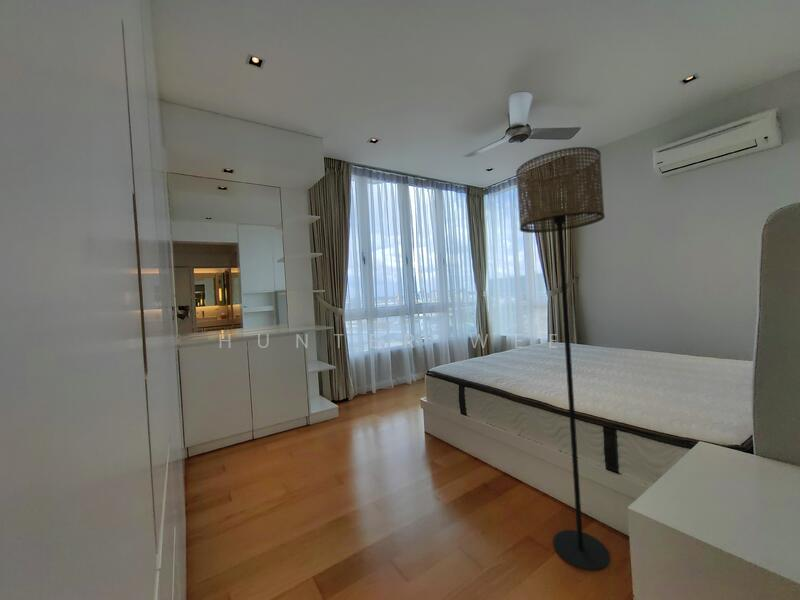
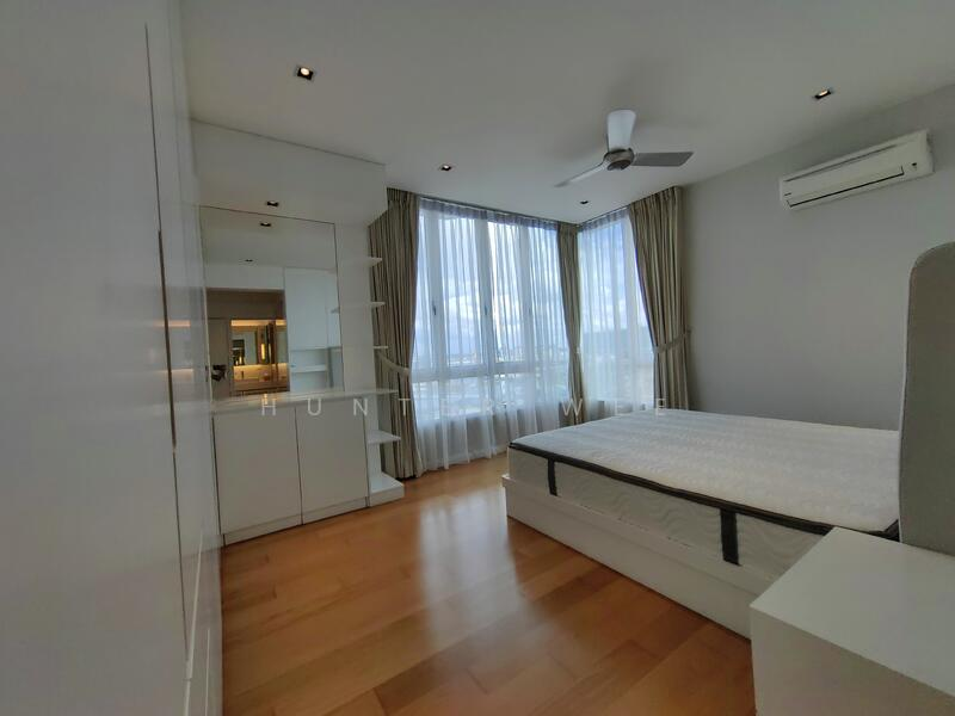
- floor lamp (568, 357)
